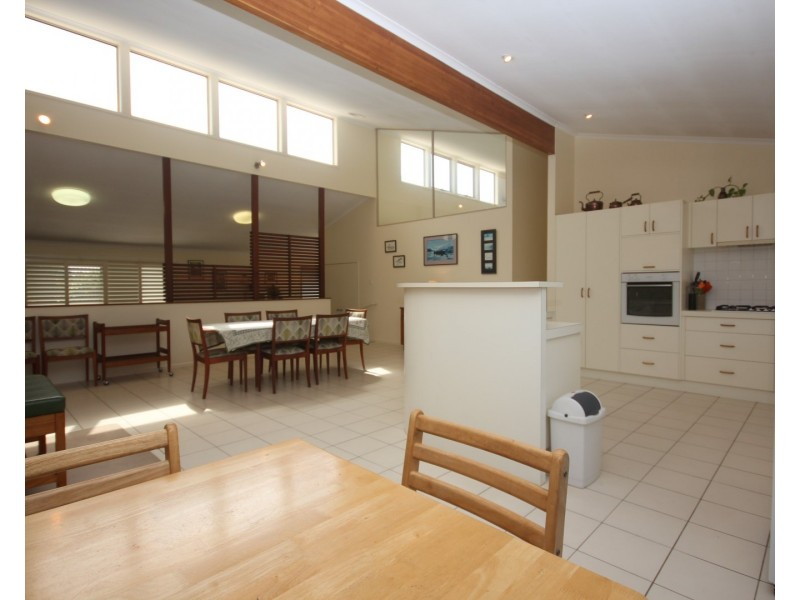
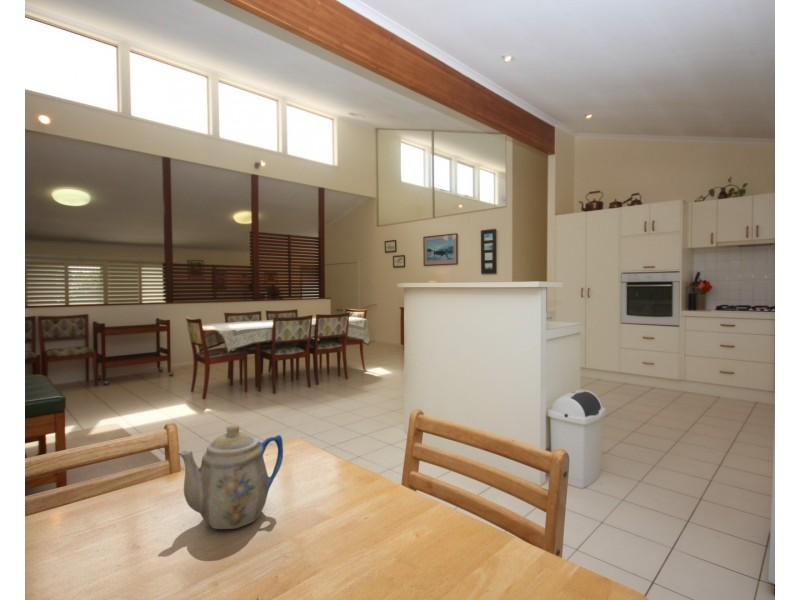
+ teapot (233, 471)
